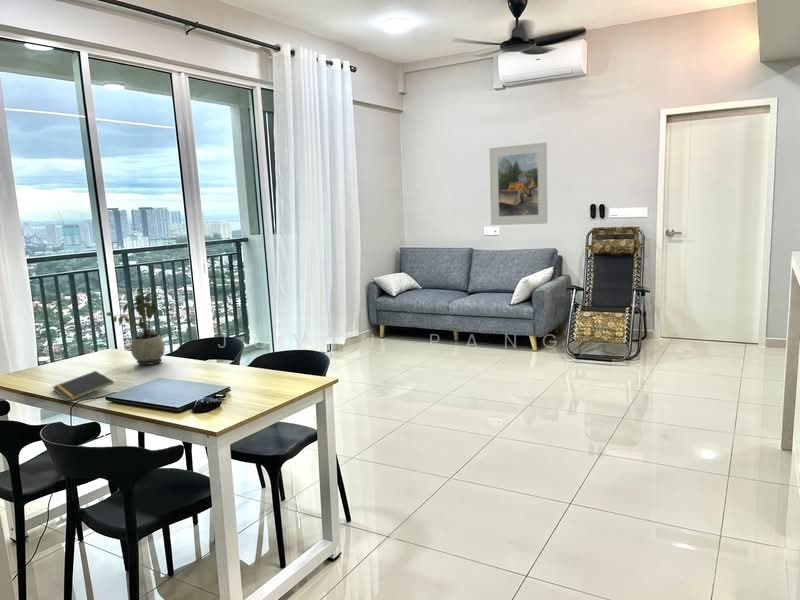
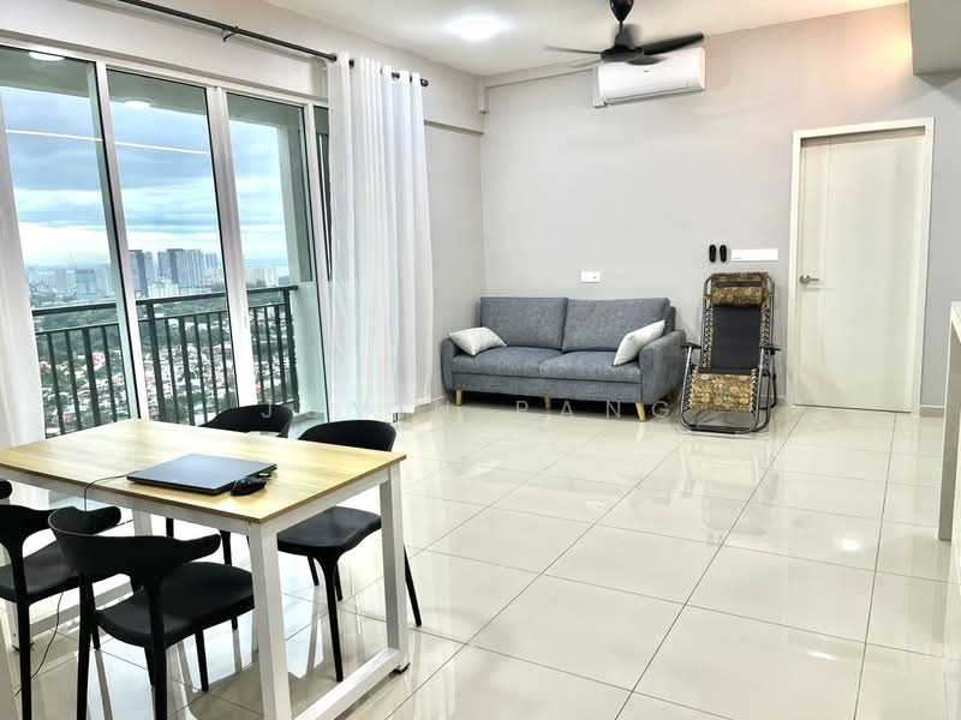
- notepad (82, 385)
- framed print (518, 185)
- potted plant (139, 326)
